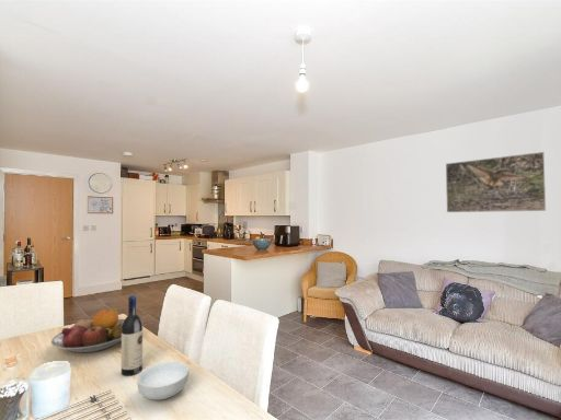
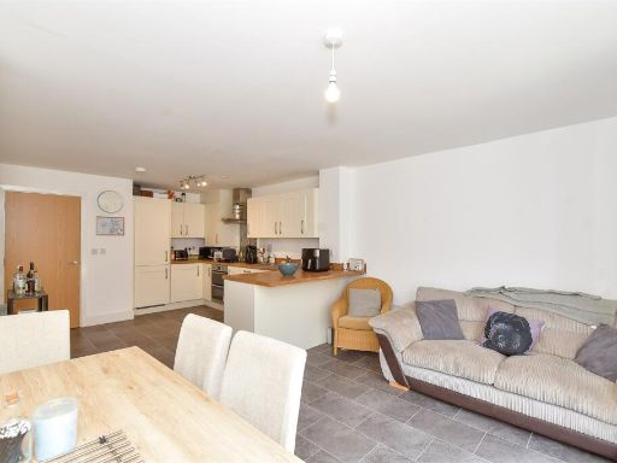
- wine bottle (131, 332)
- cereal bowl (163, 383)
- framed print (491, 185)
- fruit bowl (96, 328)
